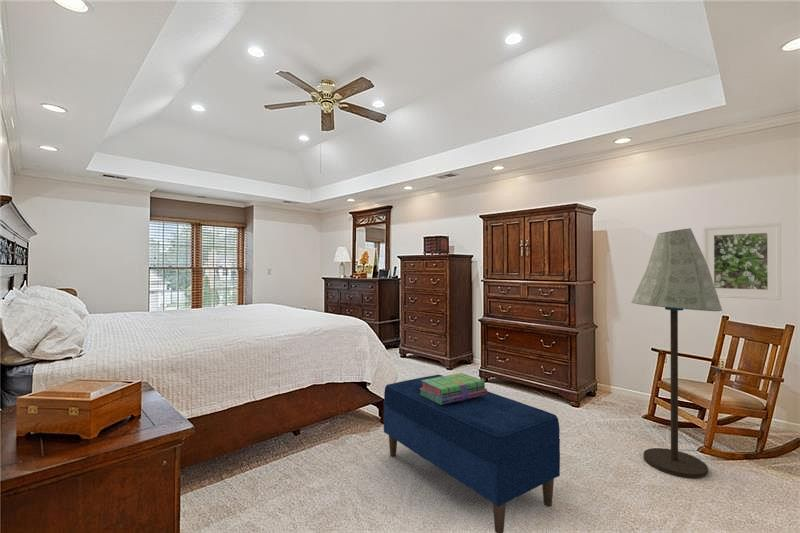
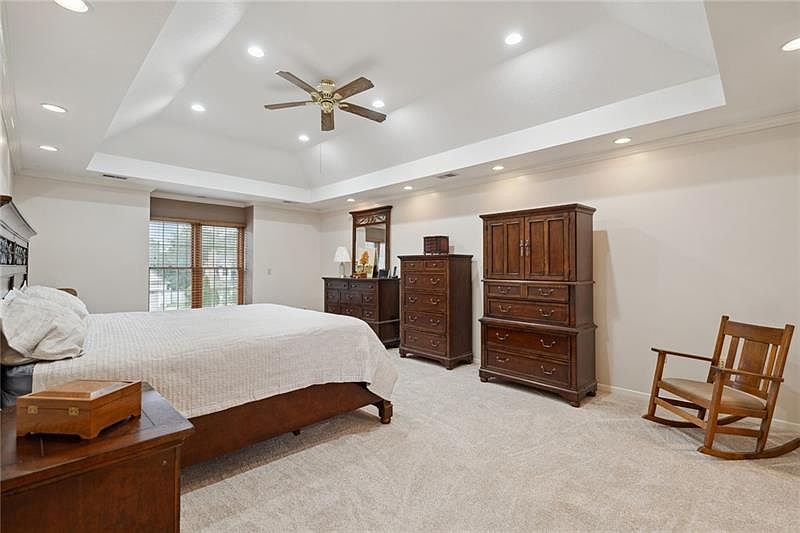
- stack of books (452, 388)
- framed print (739, 261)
- floor lamp (674, 346)
- bench (461, 437)
